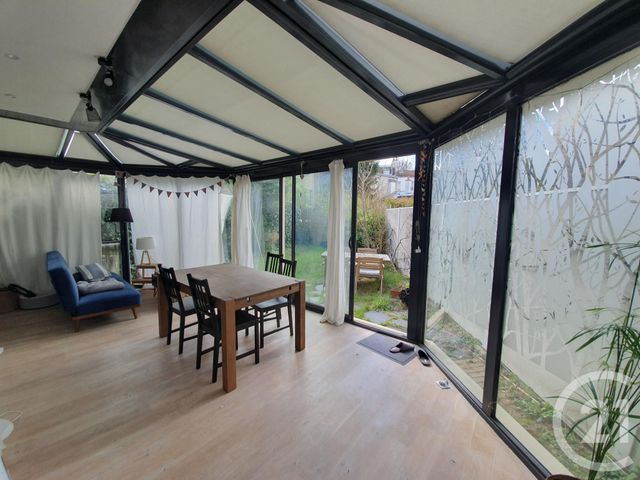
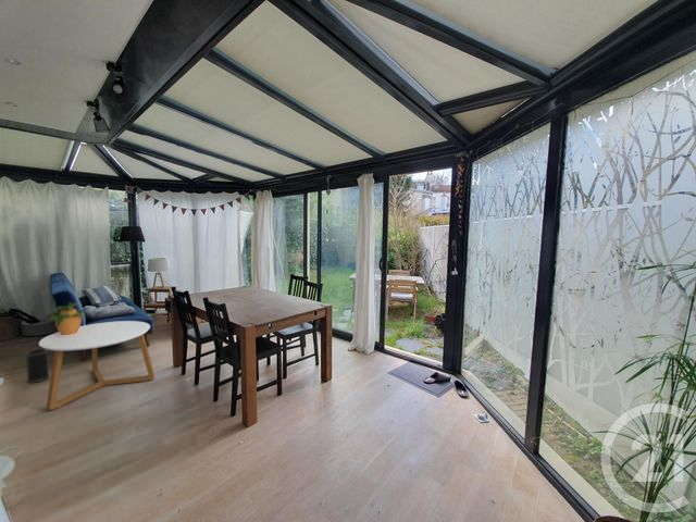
+ potted plant (71, 316)
+ speaker (37, 365)
+ coffee table (97, 360)
